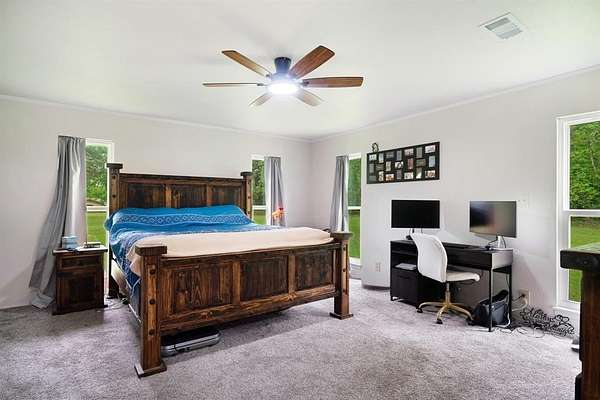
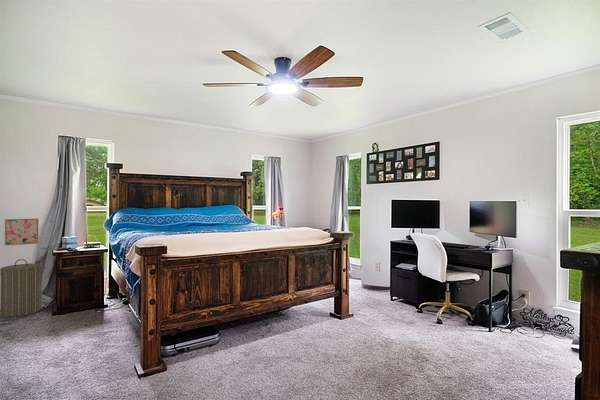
+ laundry hamper (21, 285)
+ wall art (22, 231)
